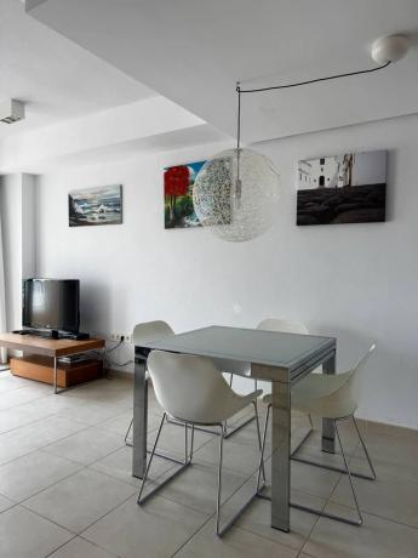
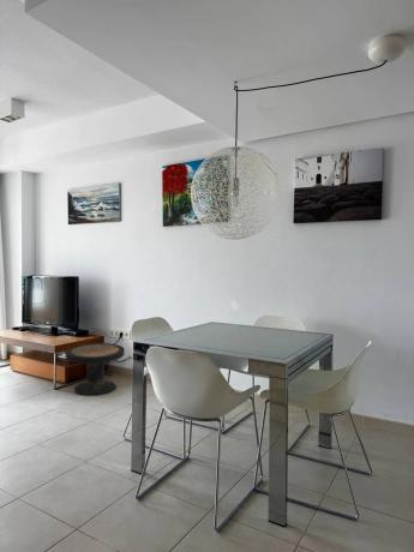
+ side table (95, 370)
